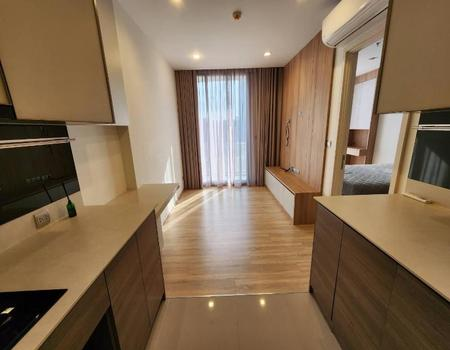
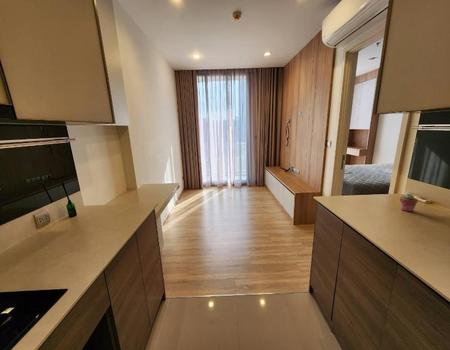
+ potted succulent (408, 201)
